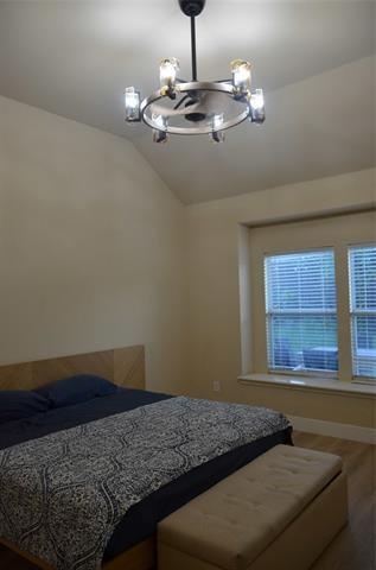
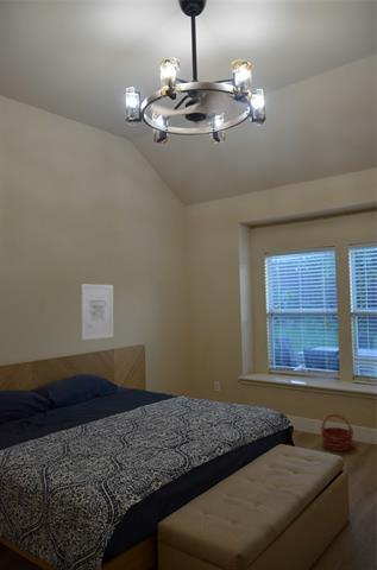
+ basket (335, 430)
+ wall art (98, 311)
